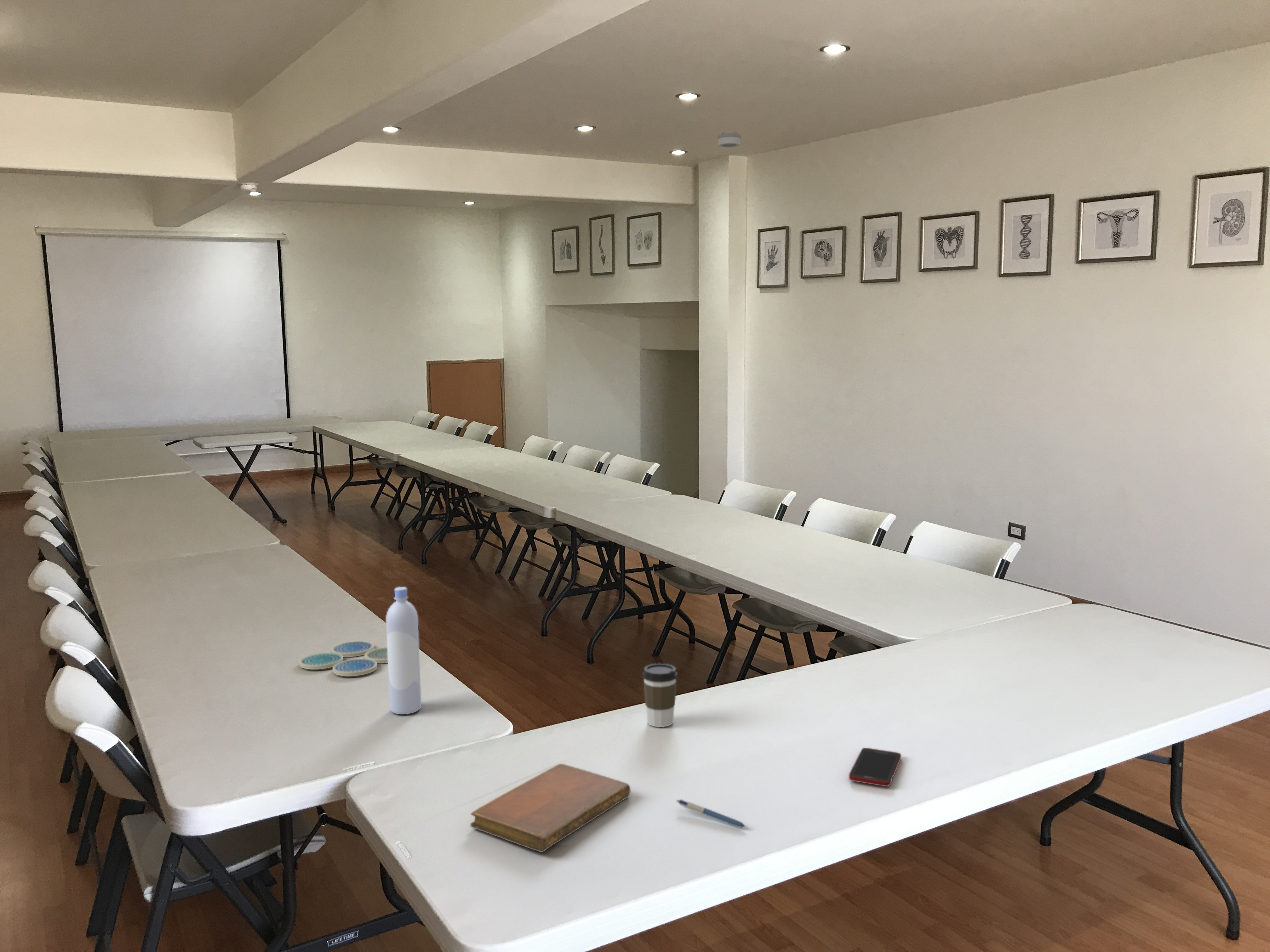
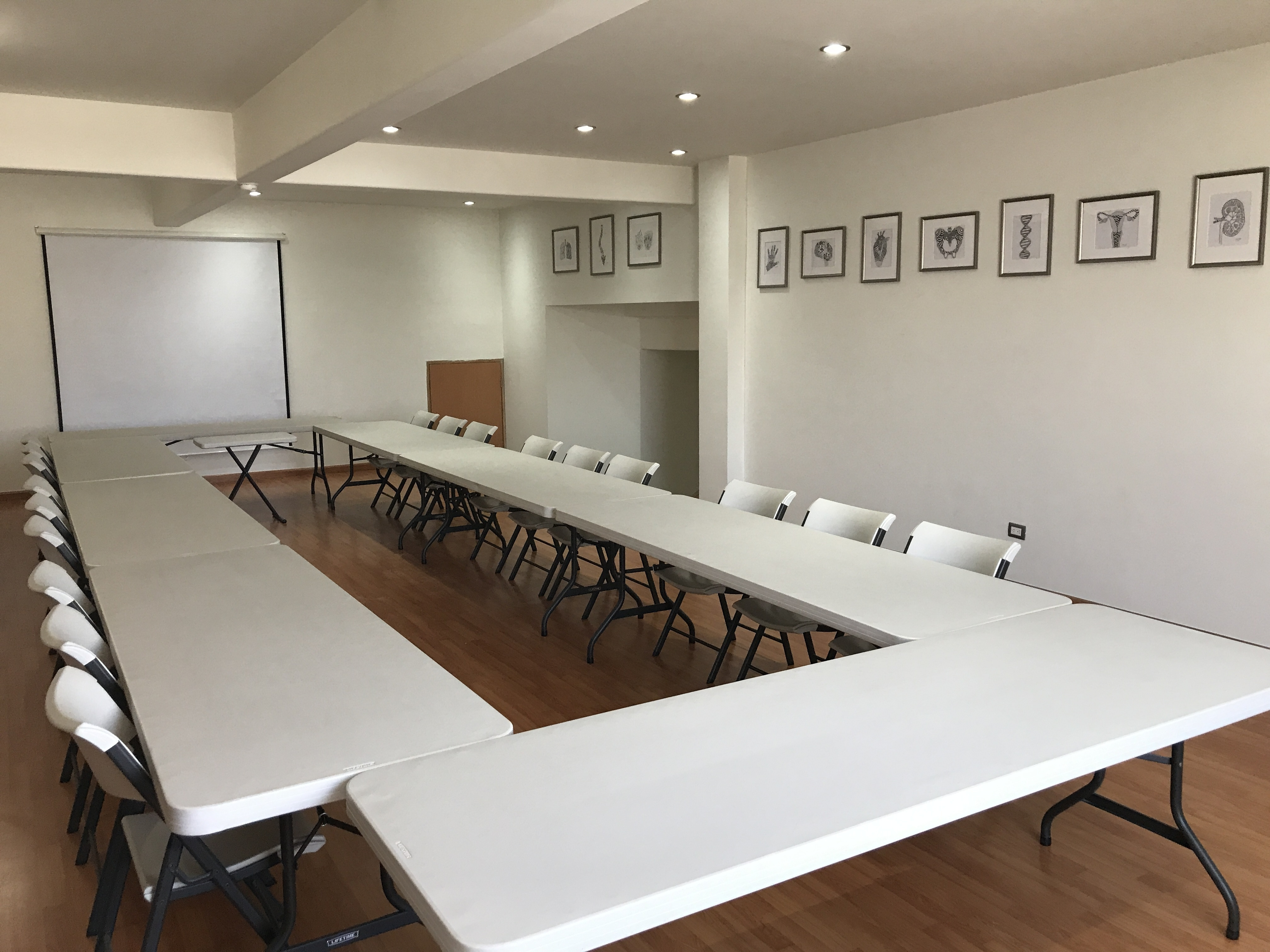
- bottle (403, 649)
- coffee cup (660, 695)
- drink coaster (354, 656)
- smoke detector (729, 139)
- pen (710, 813)
- cell phone (875, 767)
- notebook (552, 804)
